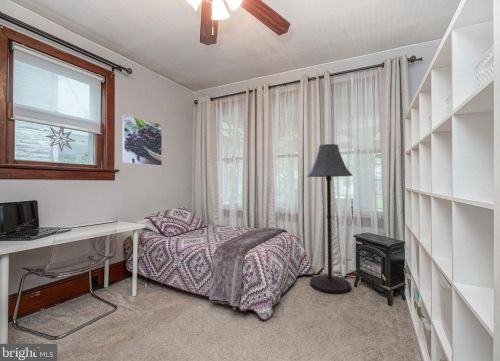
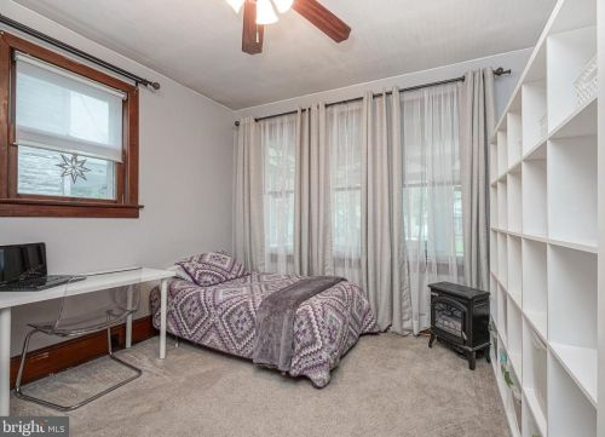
- floor lamp (329, 214)
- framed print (143, 142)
